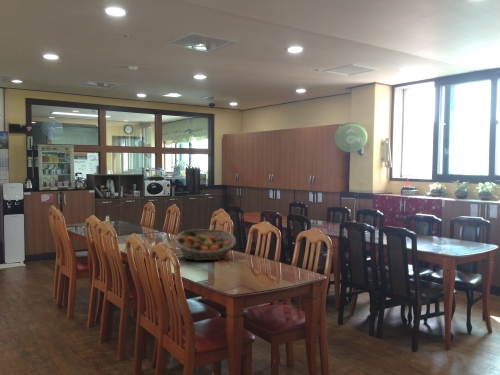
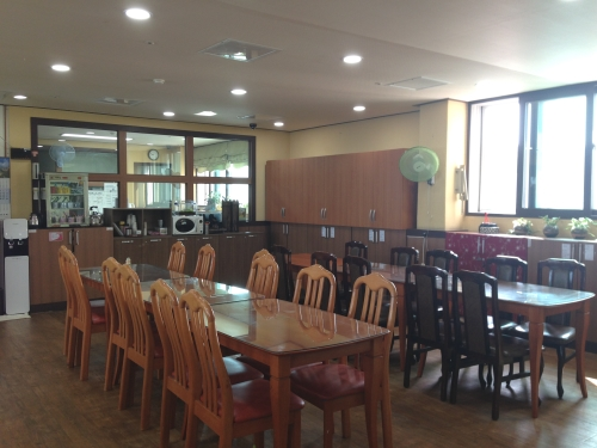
- fruit basket (205, 244)
